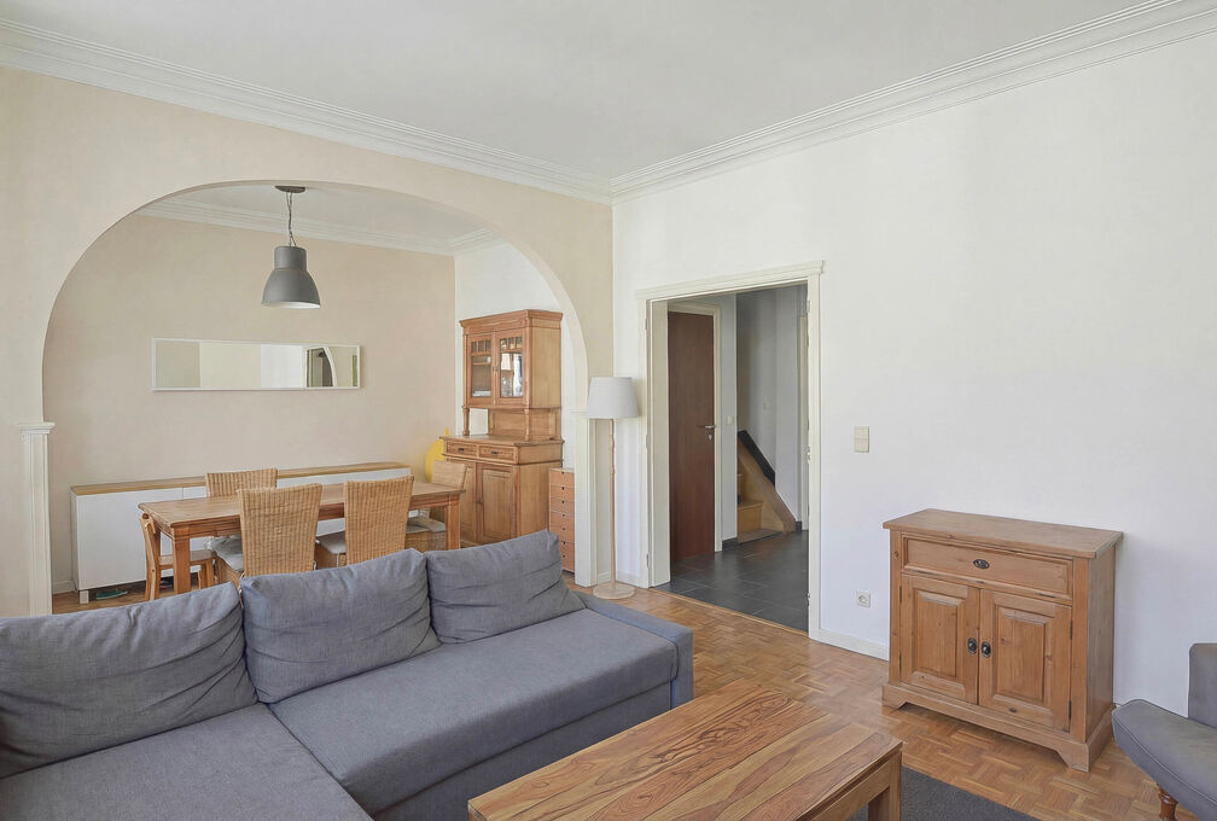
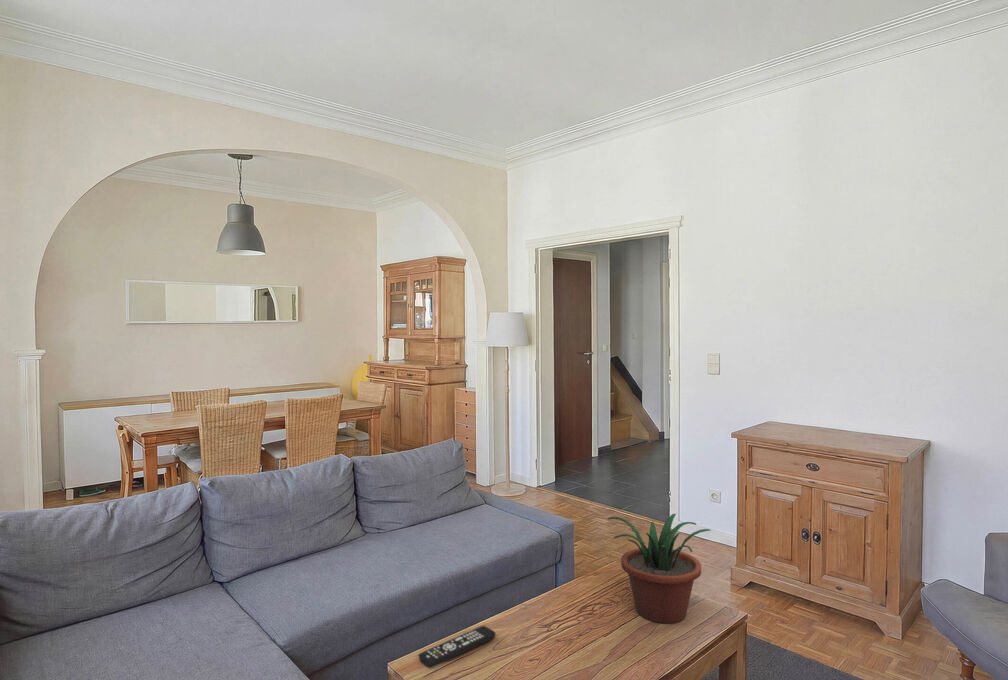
+ remote control (458, 646)
+ potted plant (657, 564)
